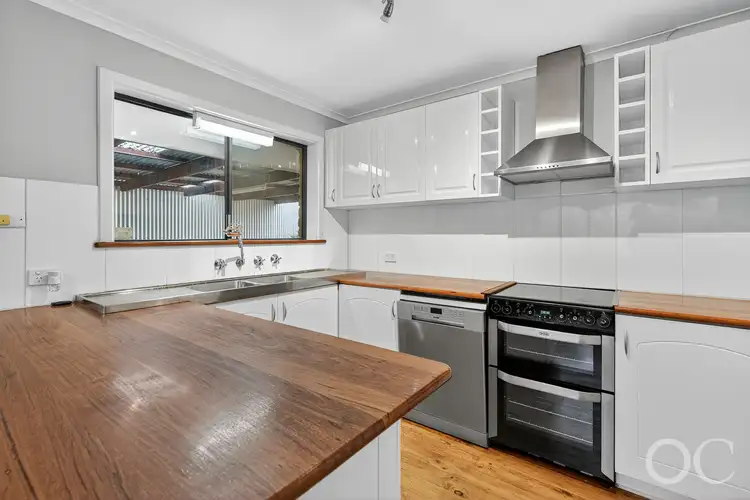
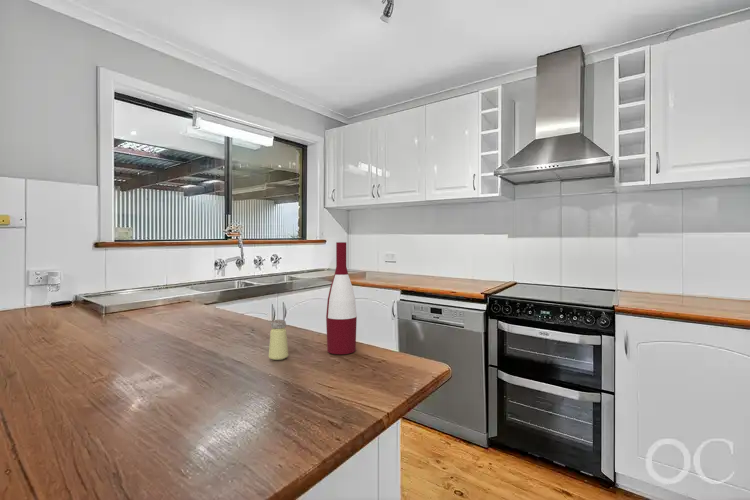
+ alcohol (341, 296)
+ saltshaker (278, 338)
